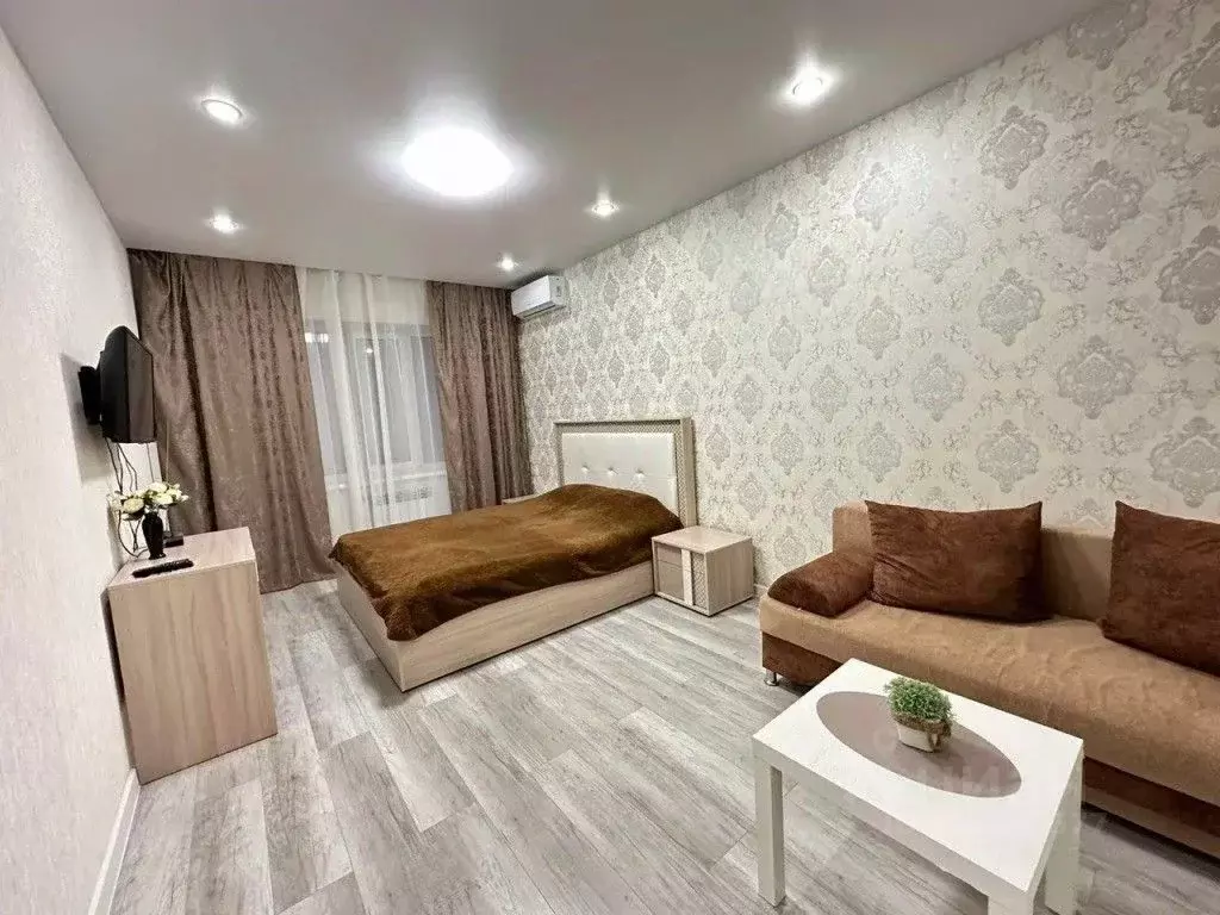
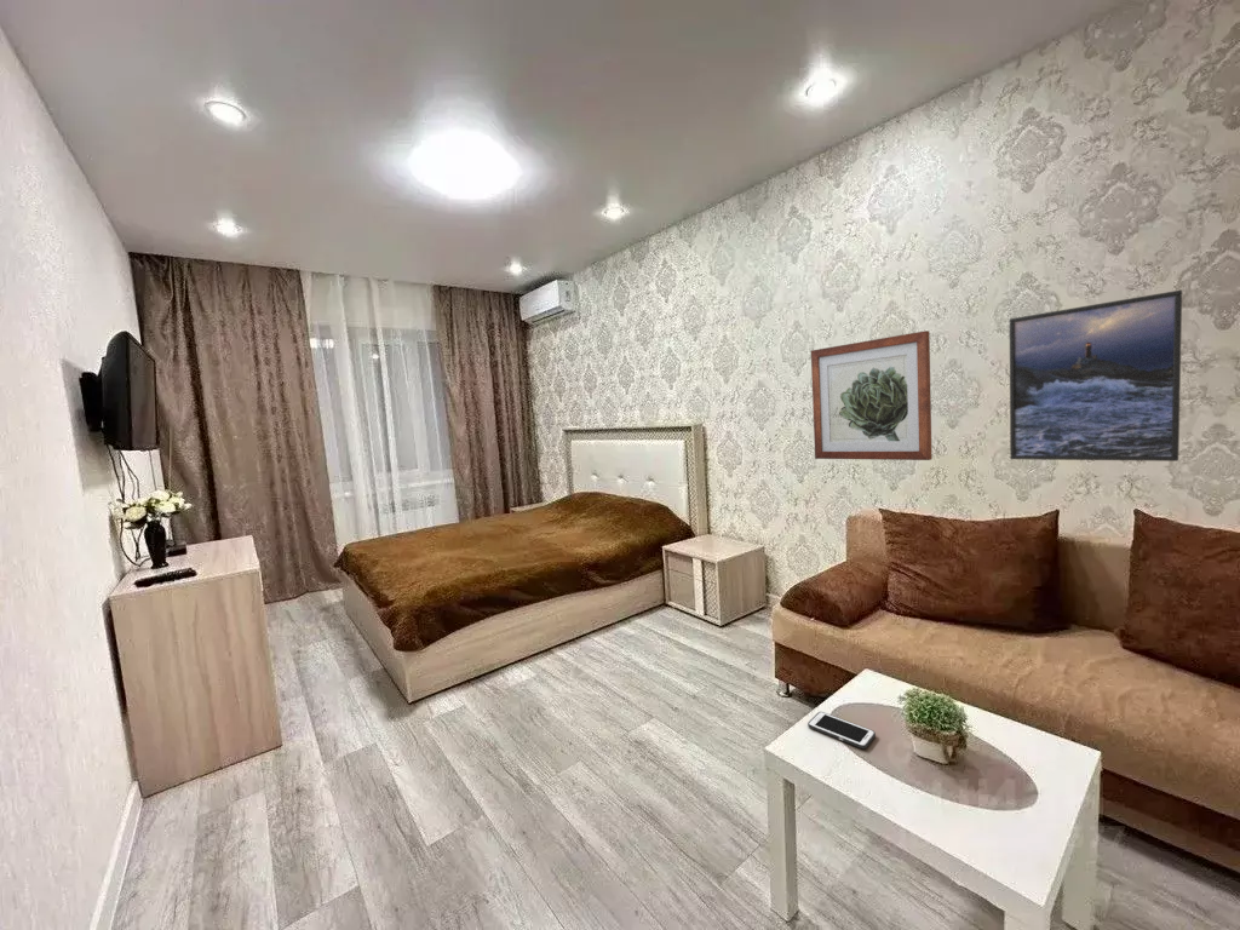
+ cell phone (840, 729)
+ wall art (866, 401)
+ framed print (1086, 384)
